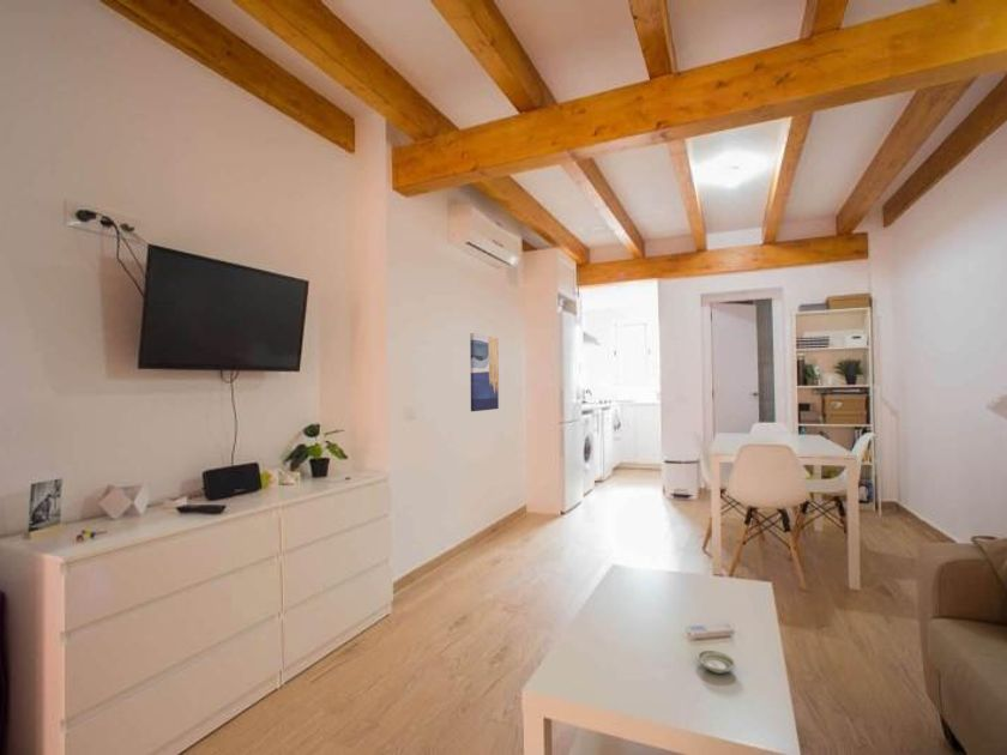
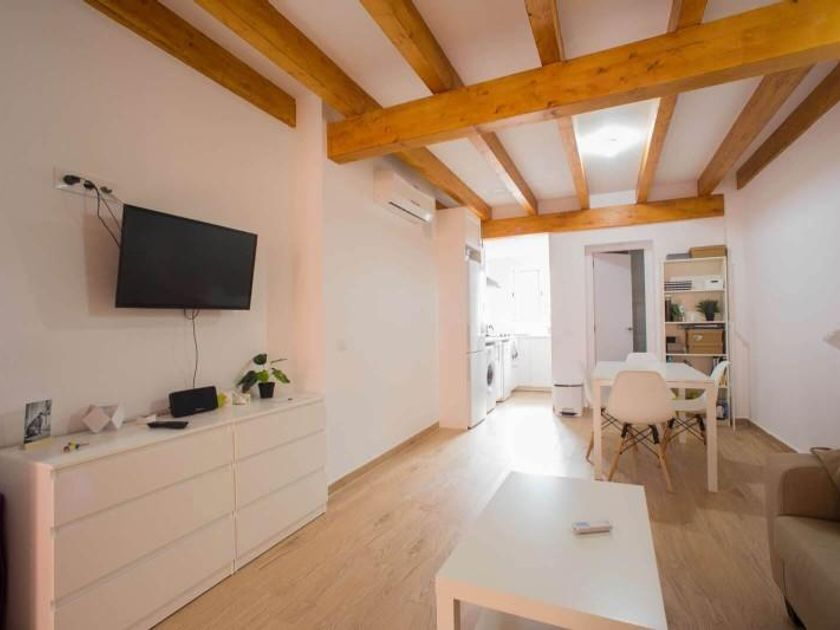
- wall art (484, 373)
- saucer (716, 663)
